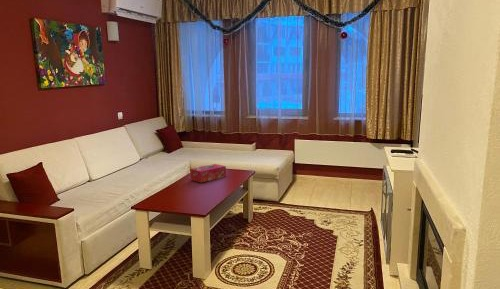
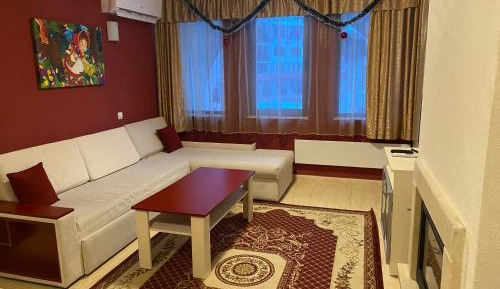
- tissue box (208, 172)
